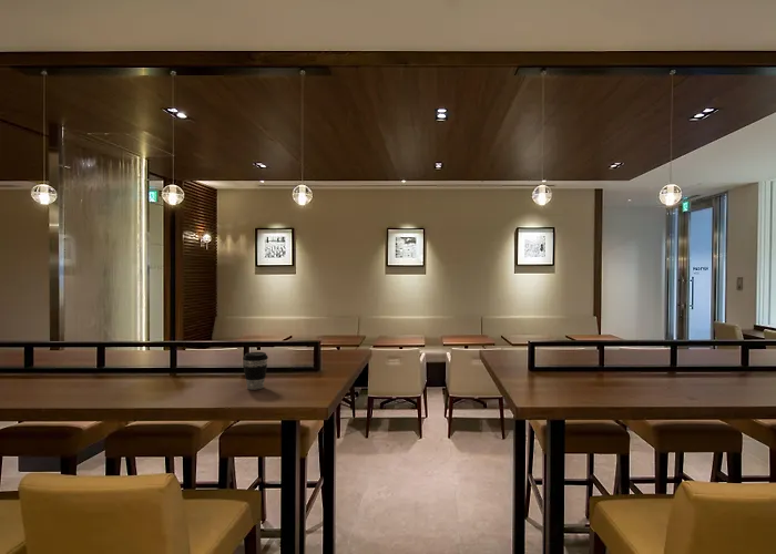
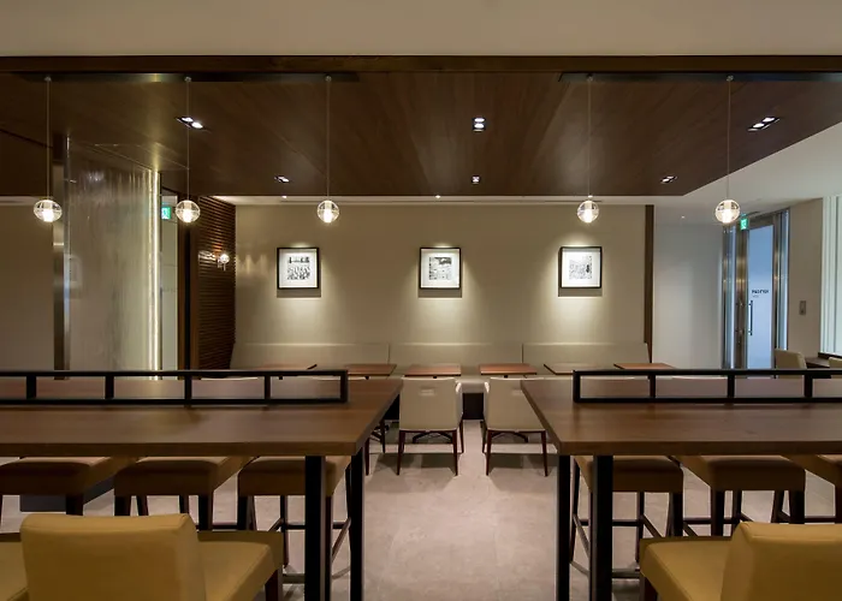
- coffee cup (255, 370)
